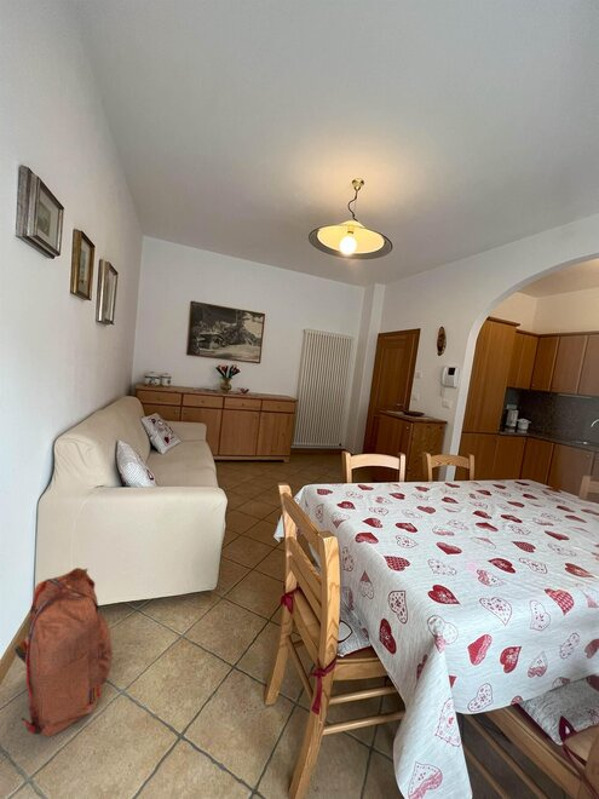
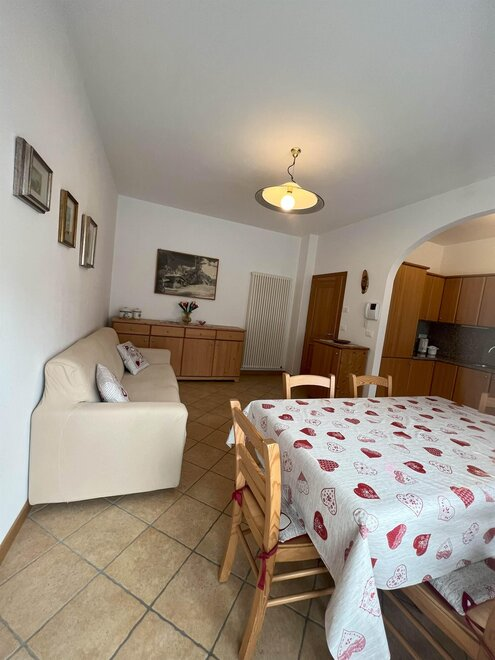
- backpack (61, 640)
